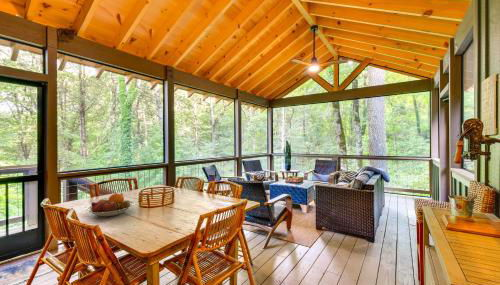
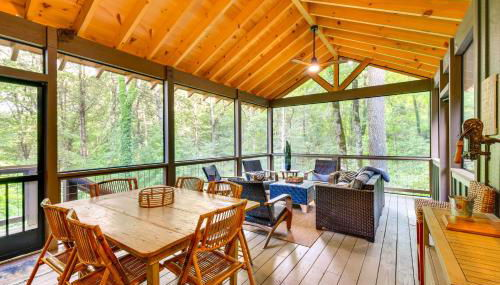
- fruit bowl (111, 204)
